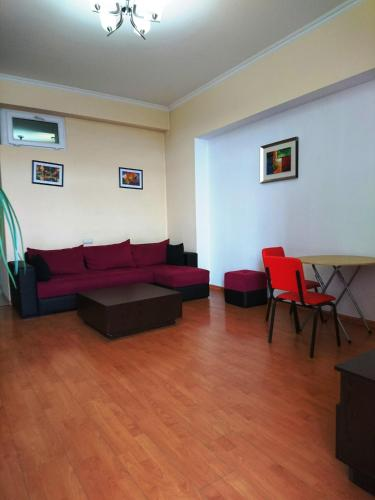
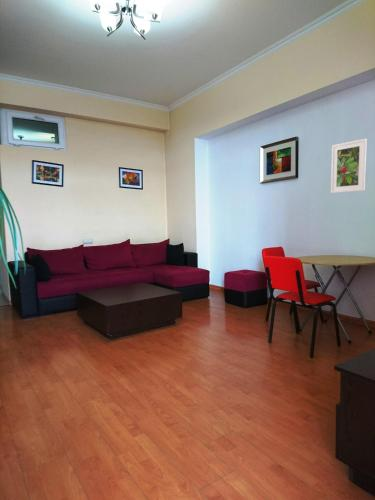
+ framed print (347, 167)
